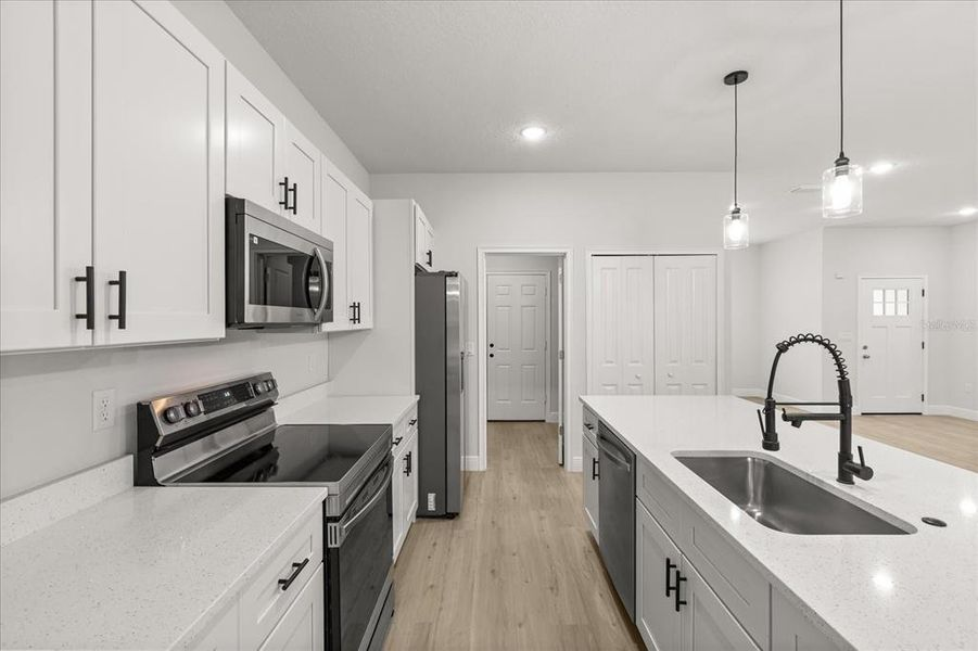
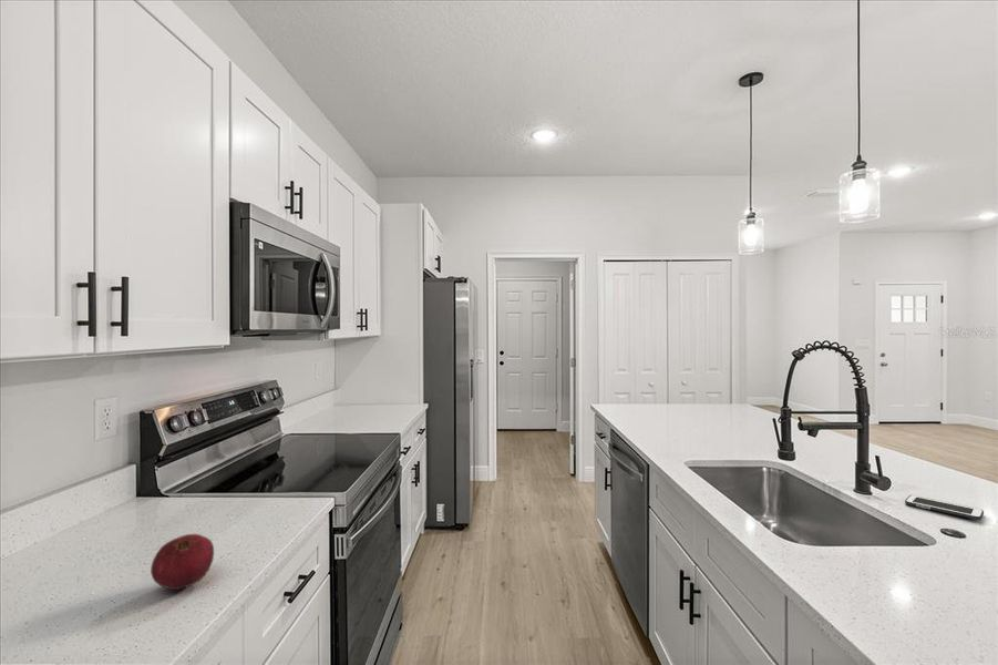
+ cell phone (943, 507)
+ fruit (183, 560)
